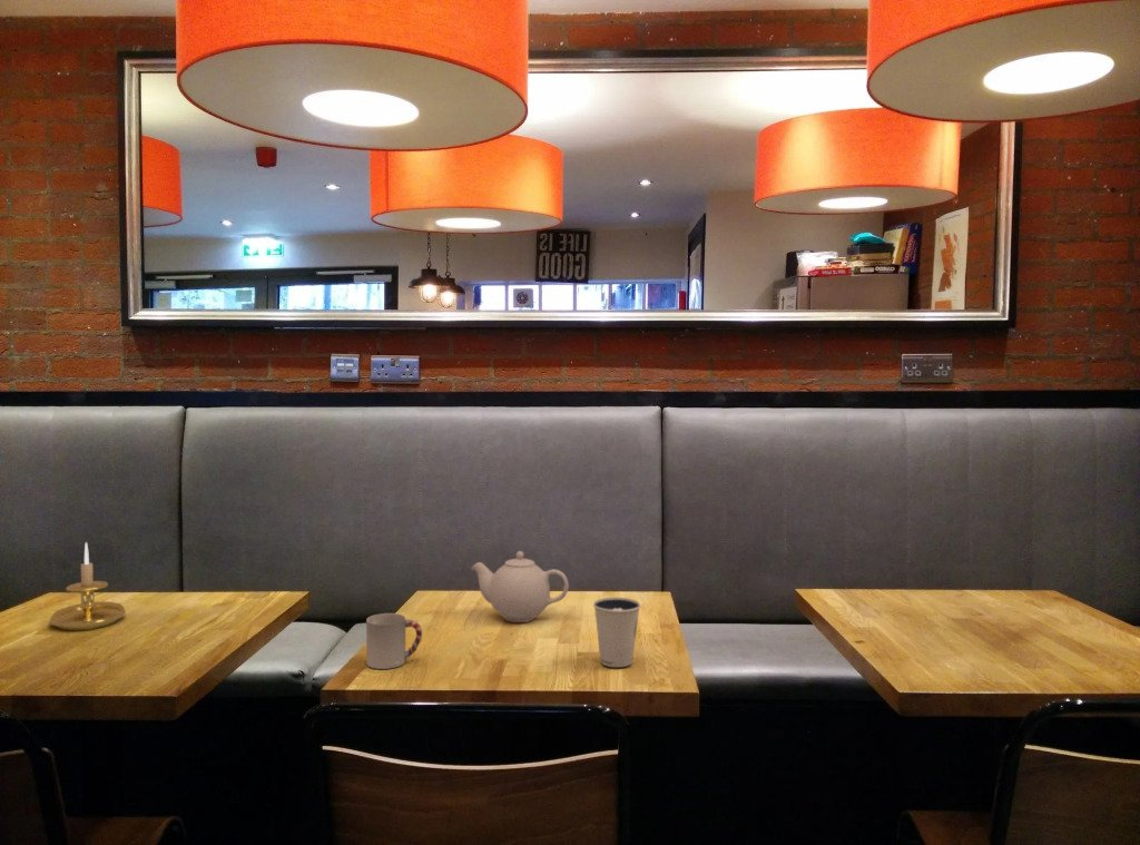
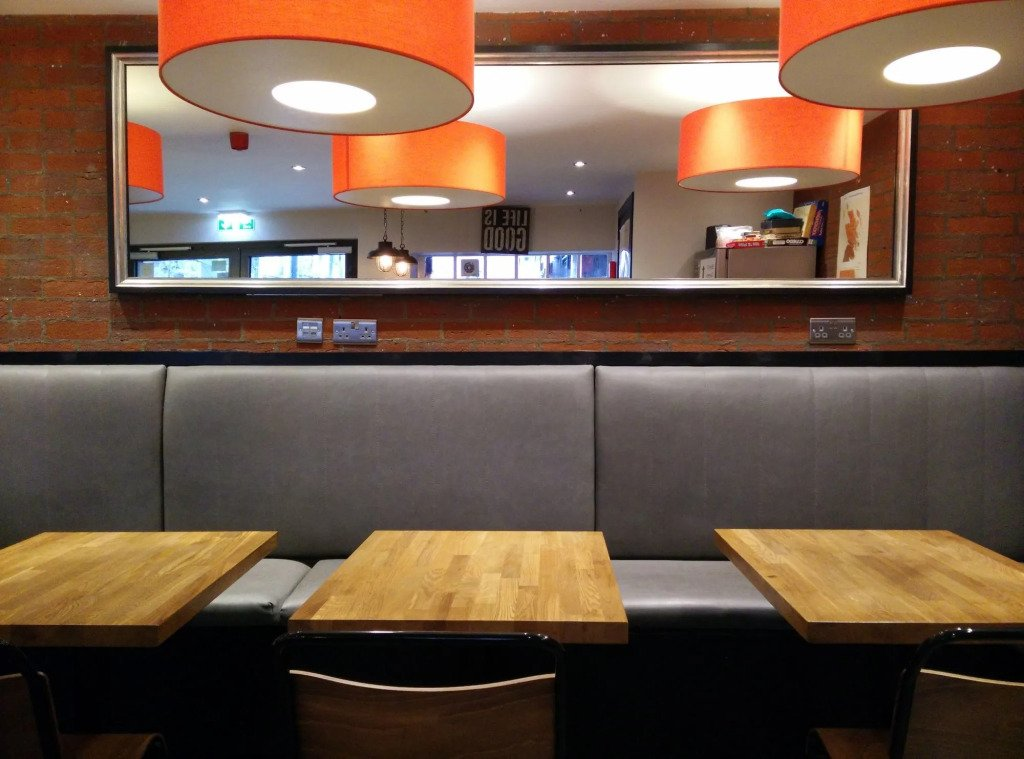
- candle holder (87, 580)
- dixie cup (616, 632)
- cup (394, 640)
- teapot (519, 583)
